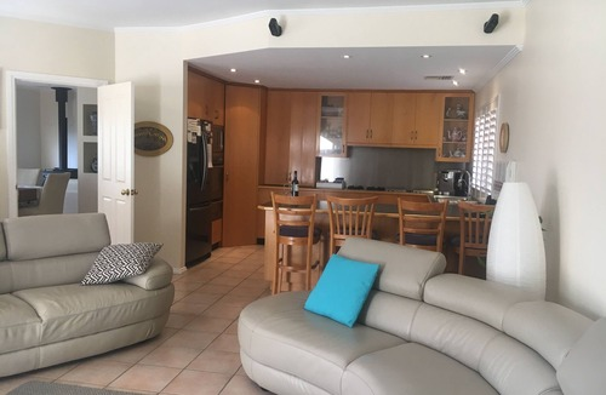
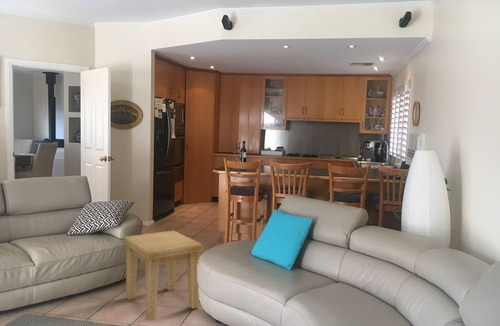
+ side table (158, 271)
